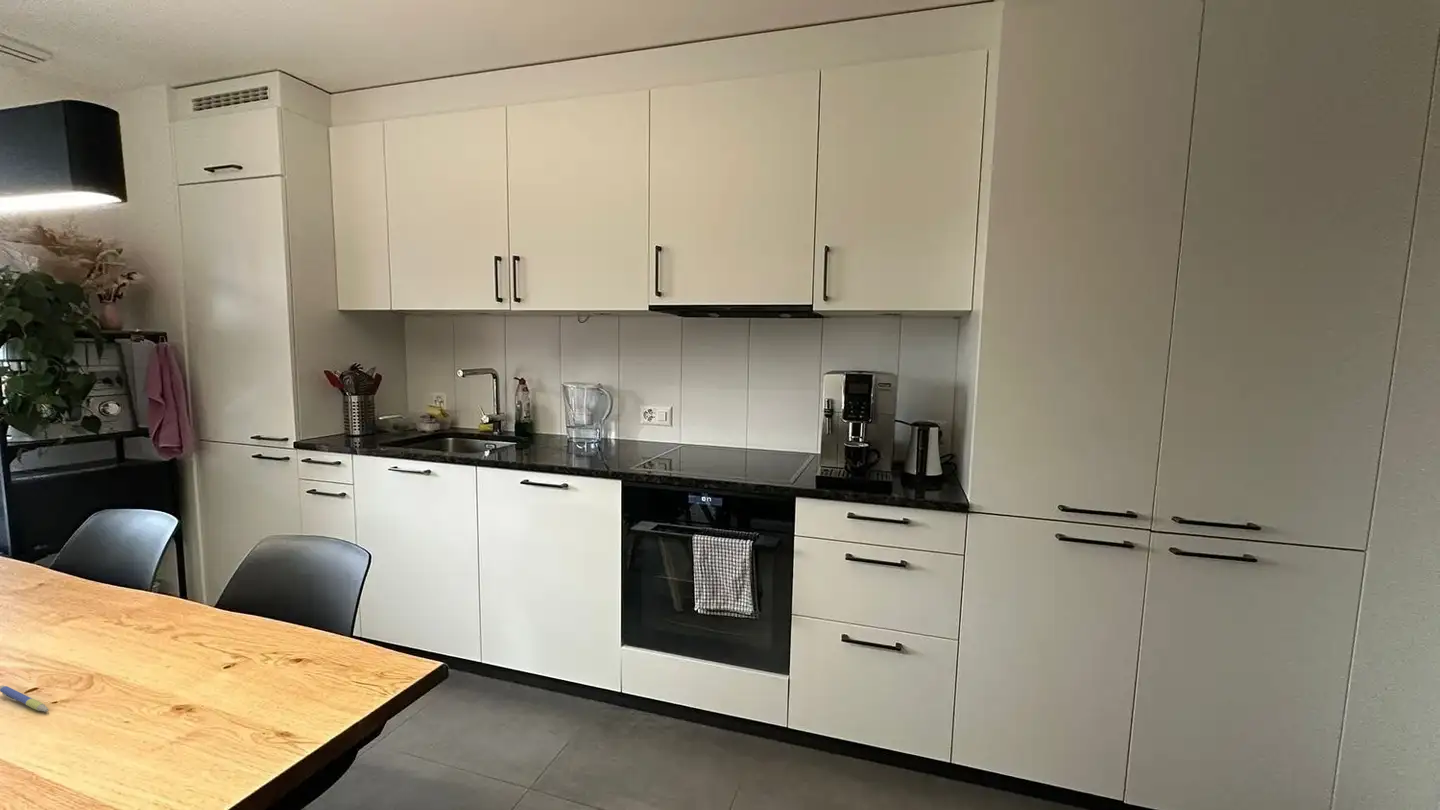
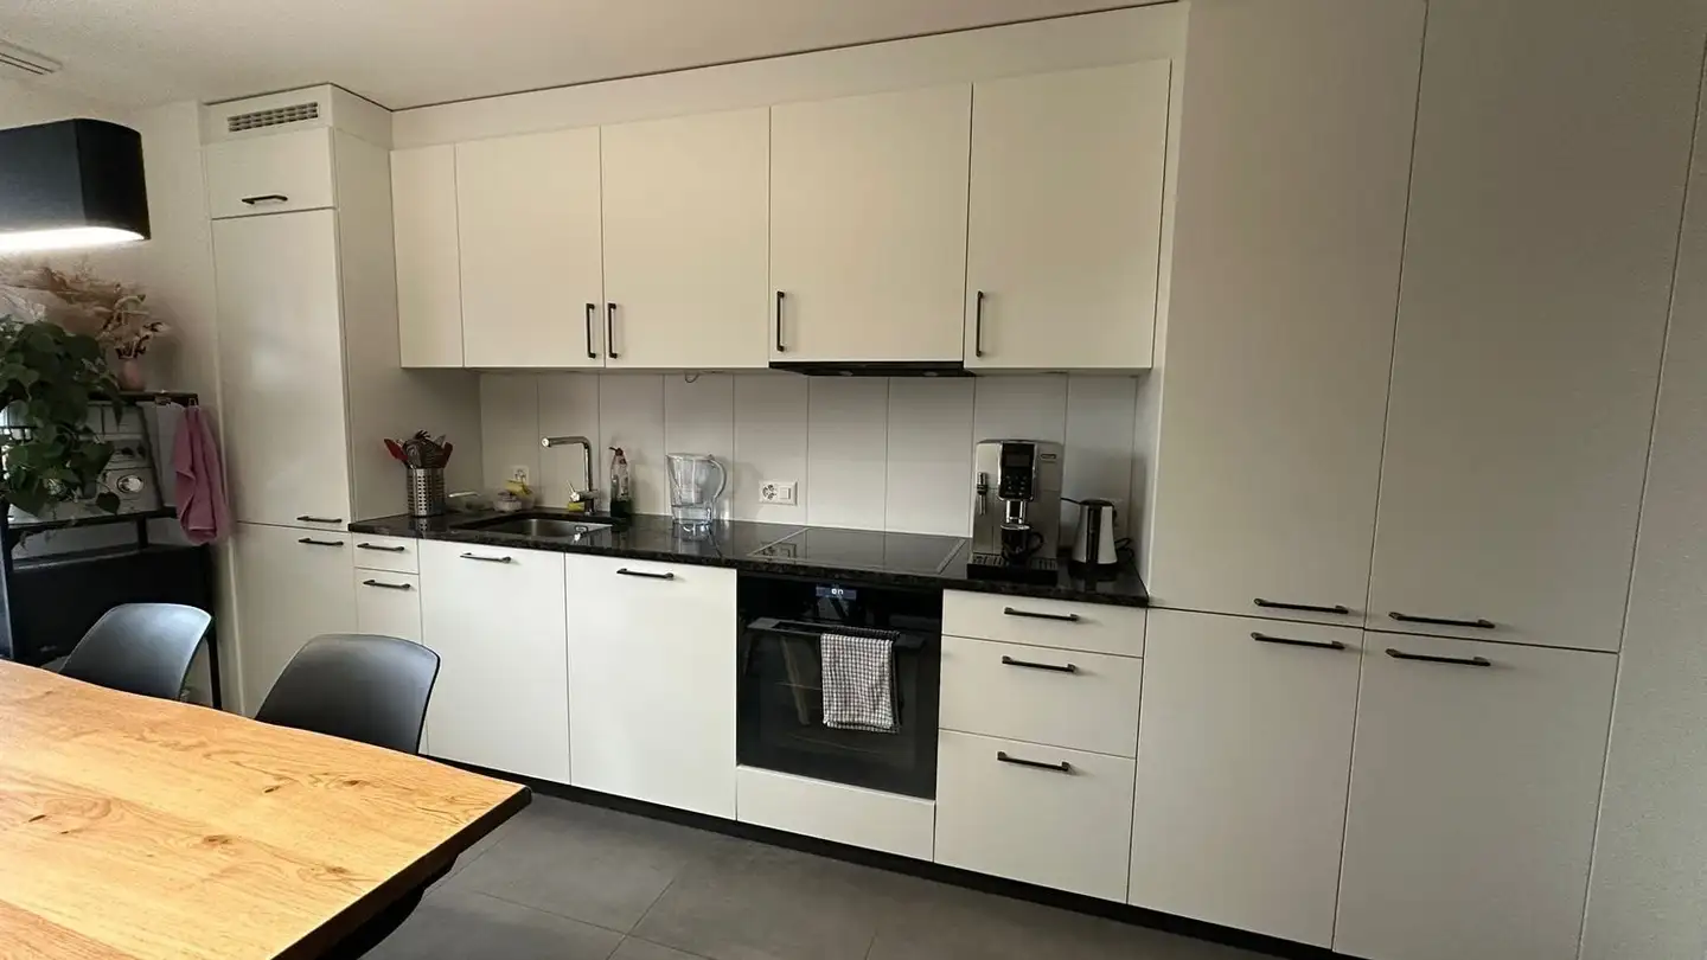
- pen (24, 698)
